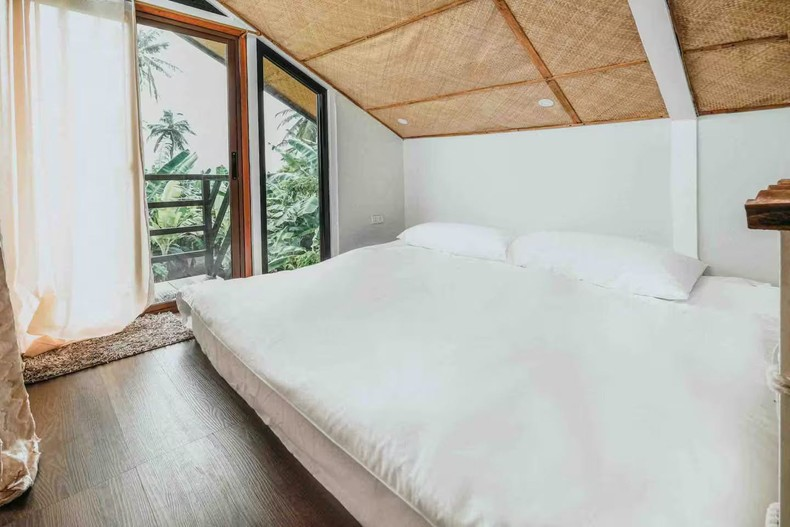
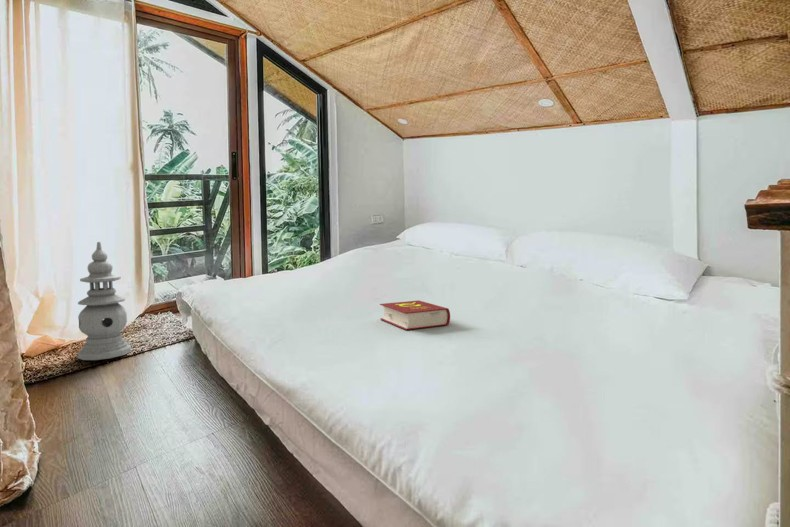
+ book (413, 313)
+ lantern (102, 298)
